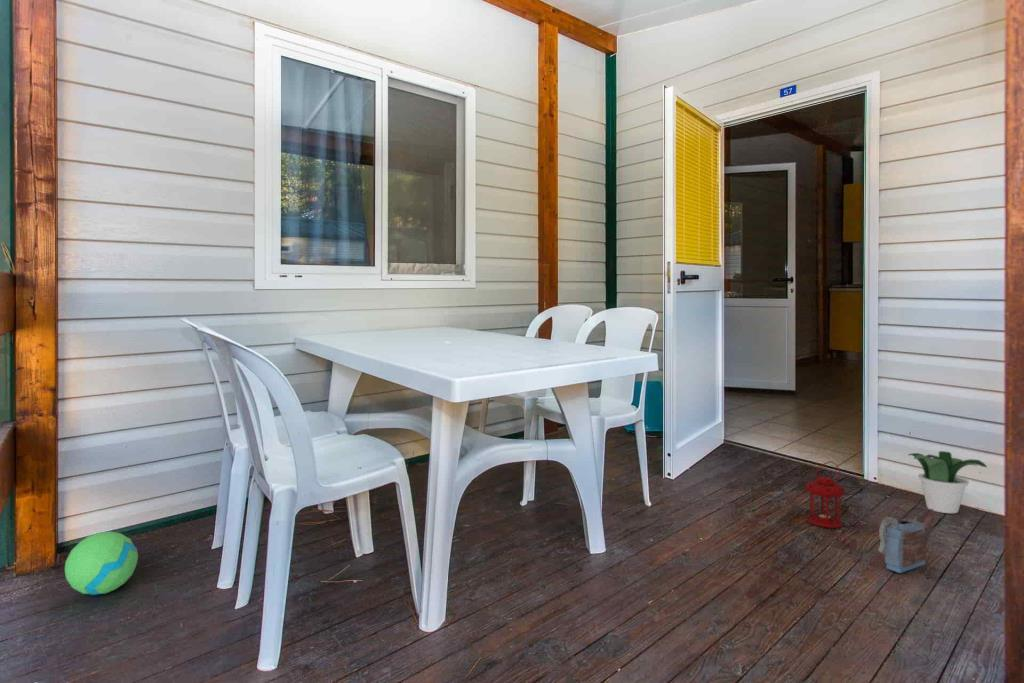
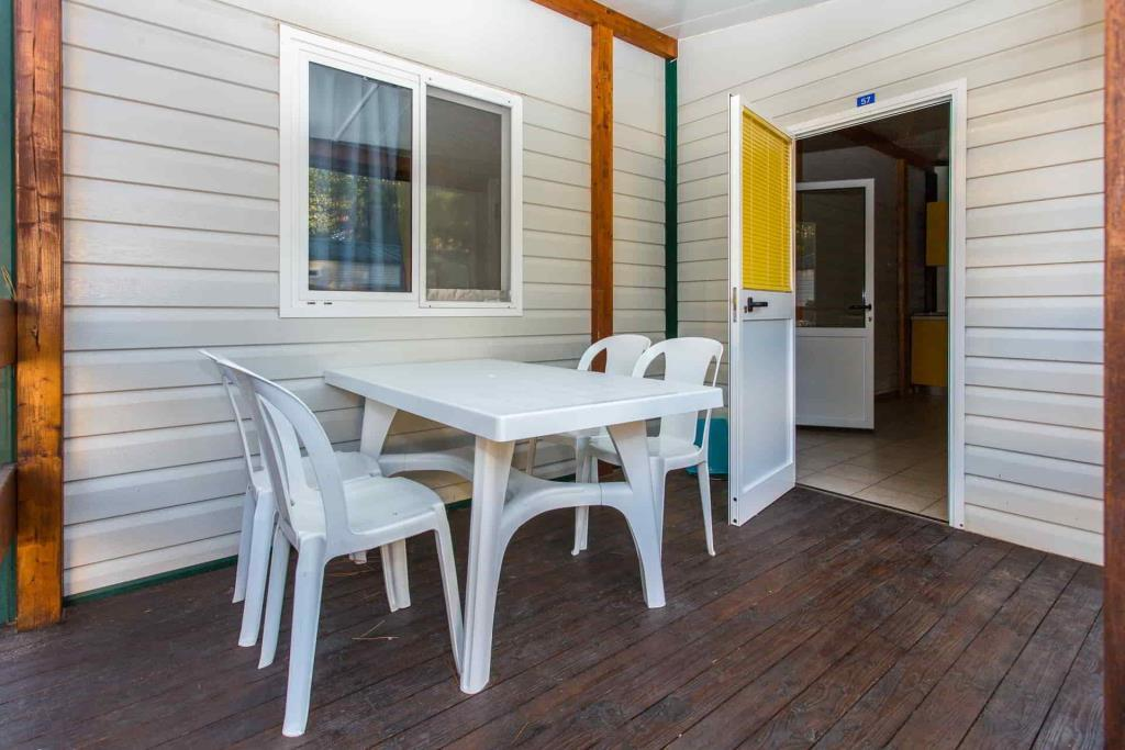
- lantern (824, 493)
- watering can (908, 539)
- ball (102, 562)
- potted plant (943, 482)
